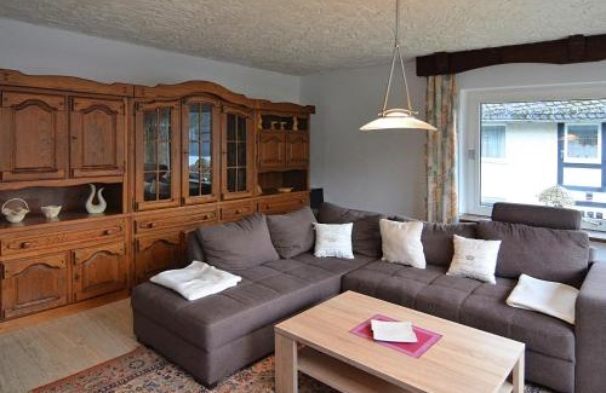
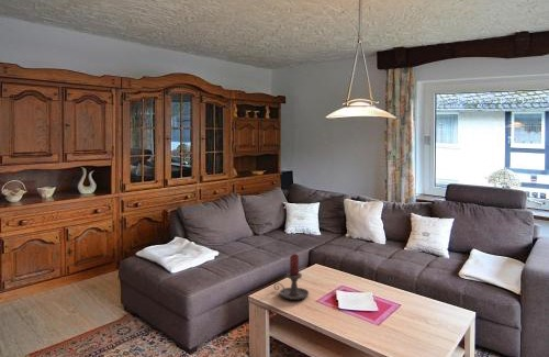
+ candle holder (290, 274)
